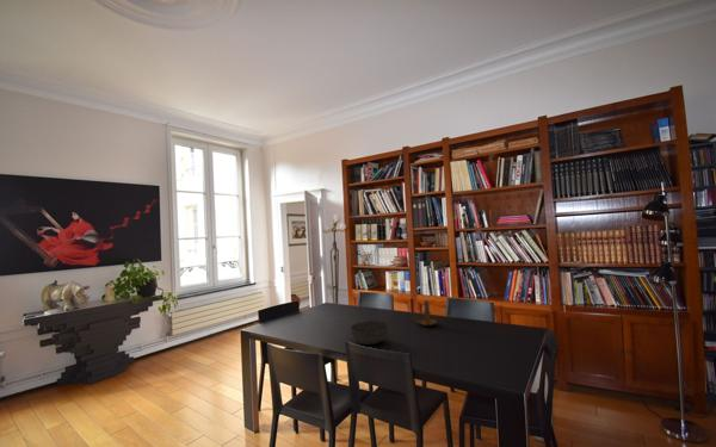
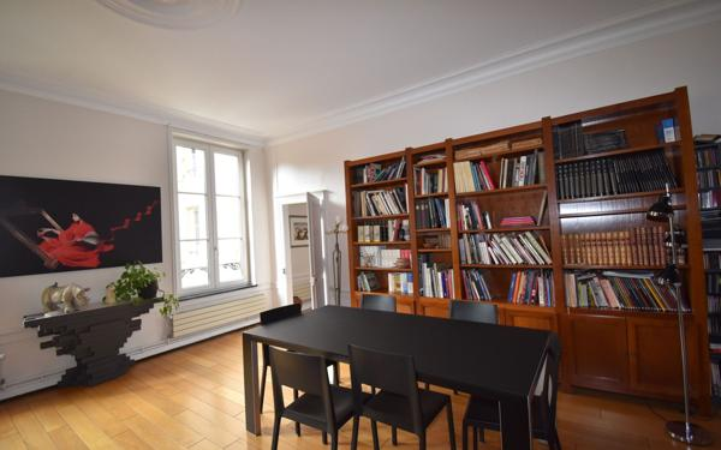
- candle (425, 311)
- bowl (370, 334)
